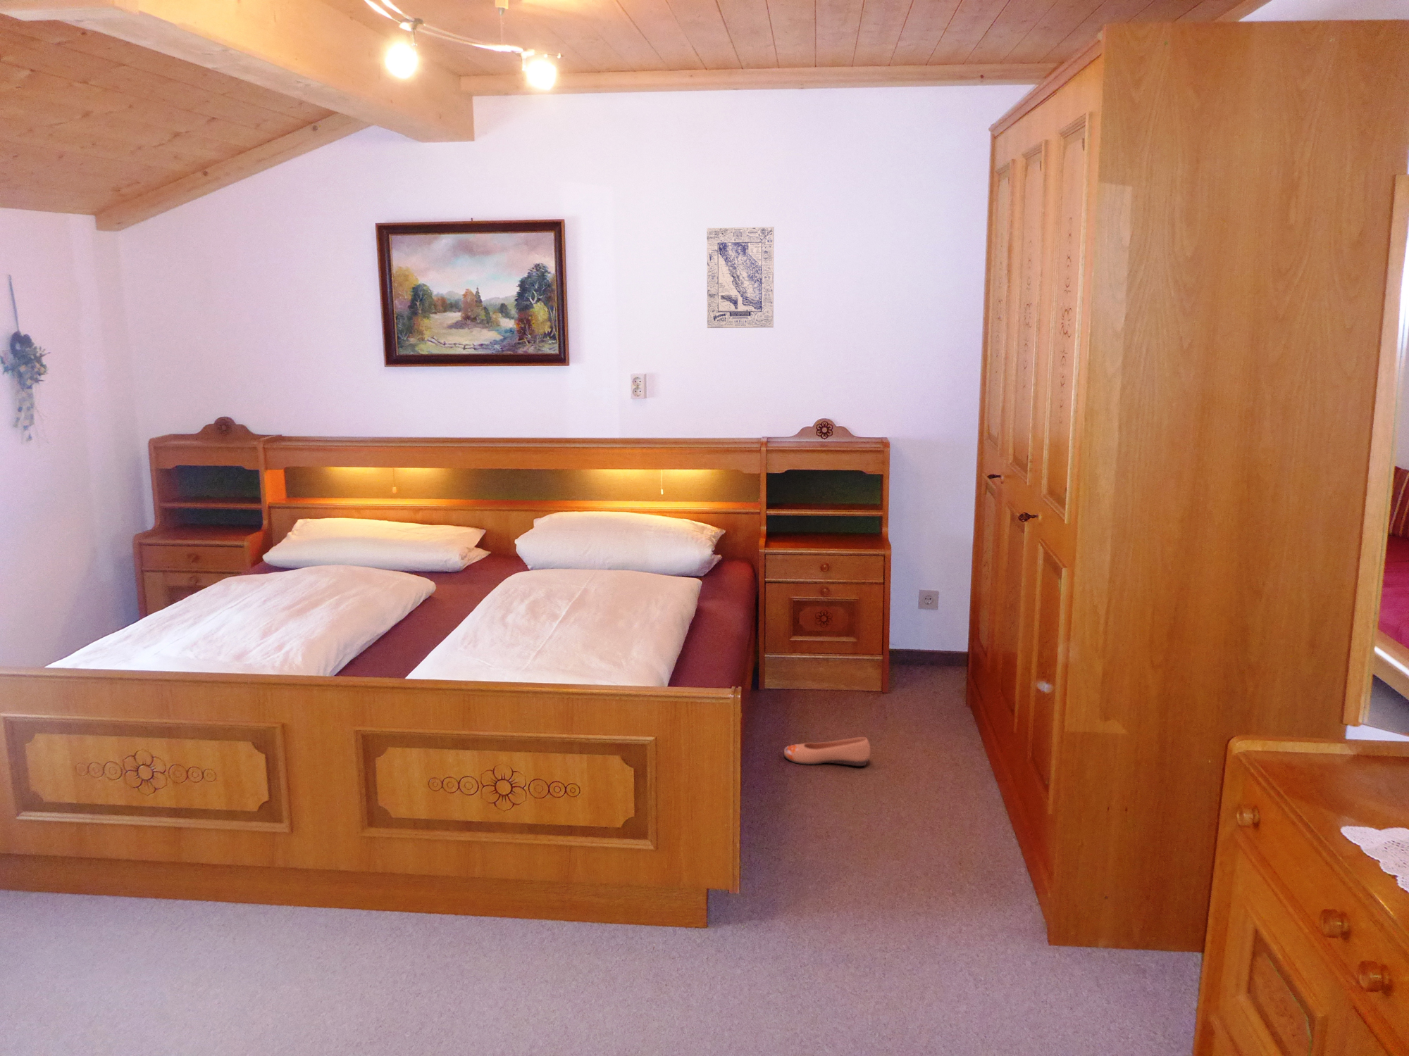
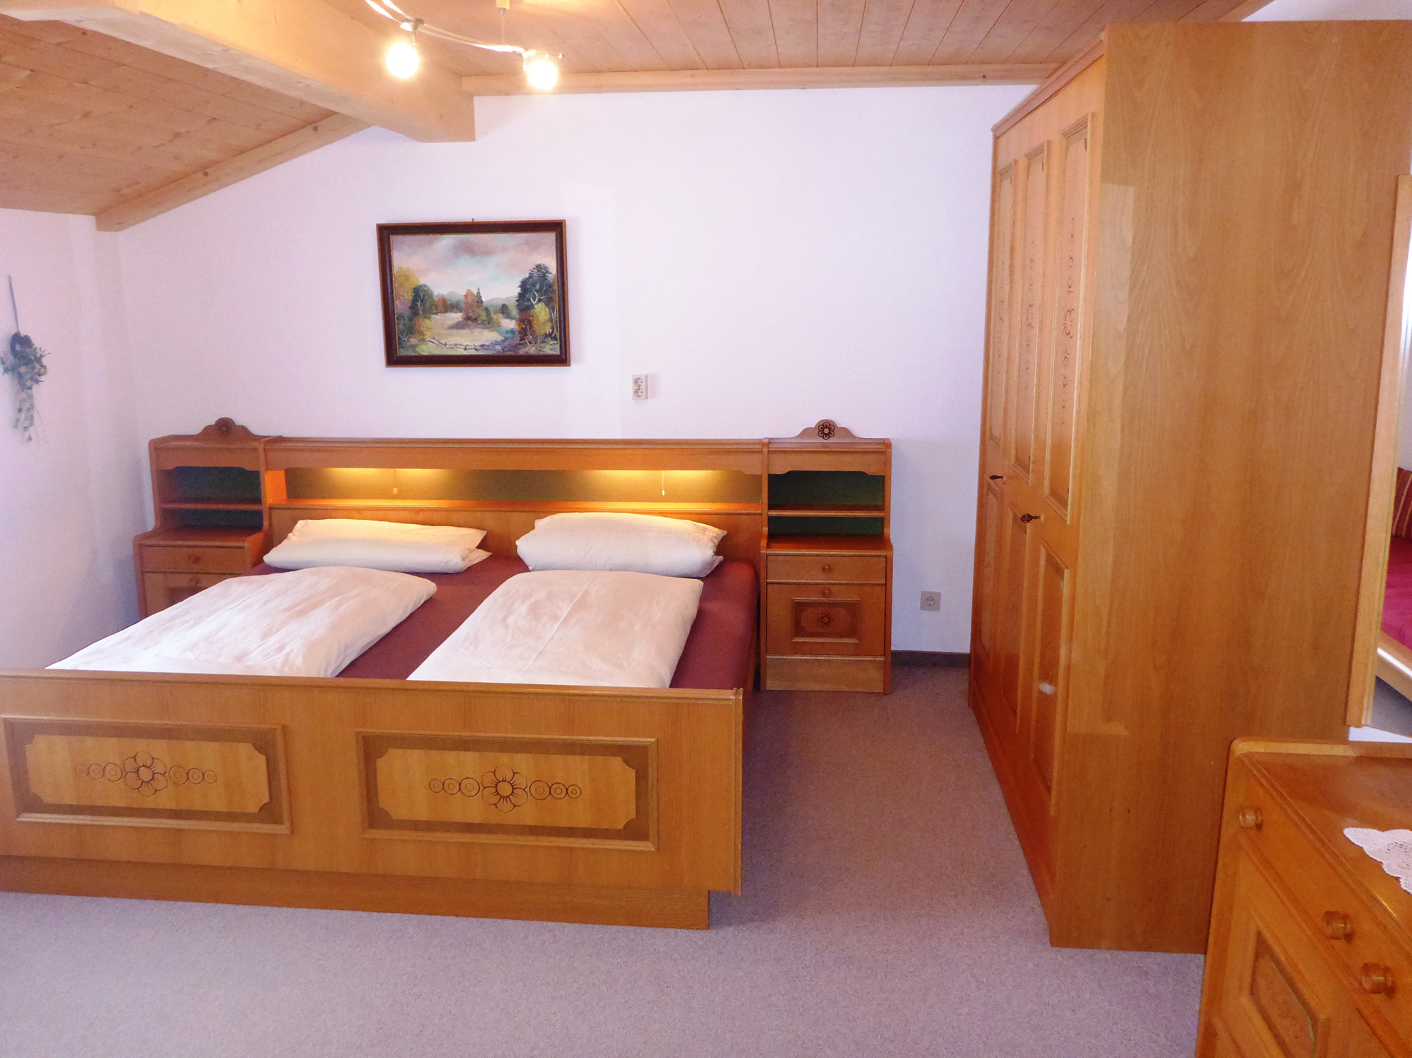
- shoe (827, 749)
- wall art (740, 277)
